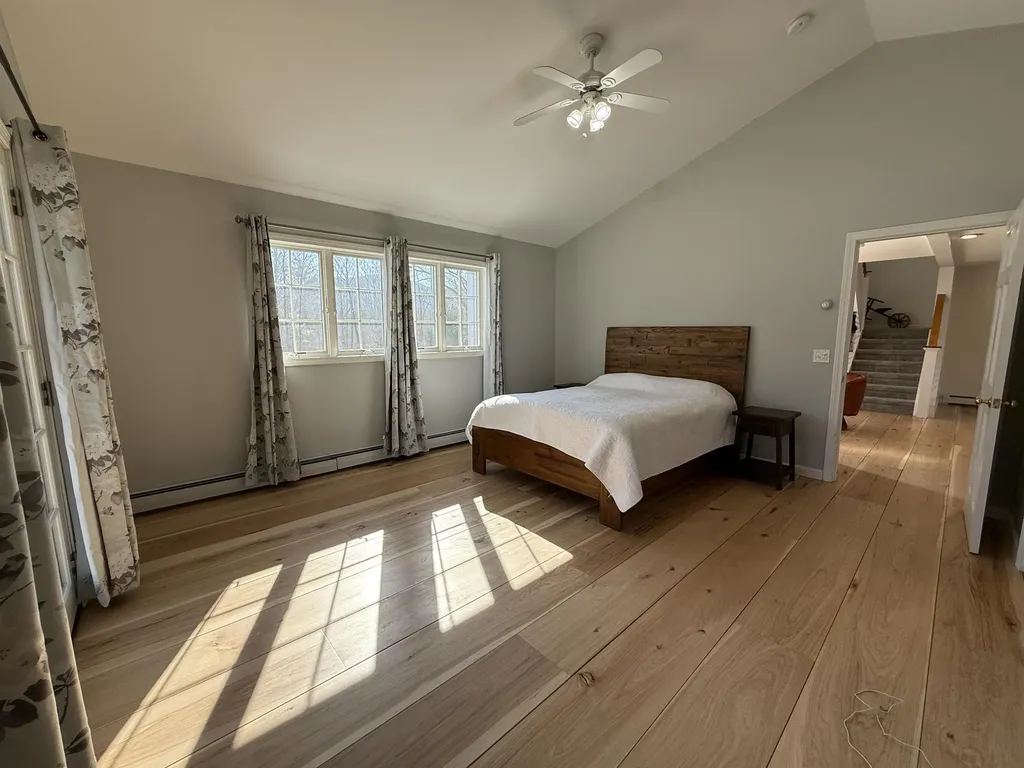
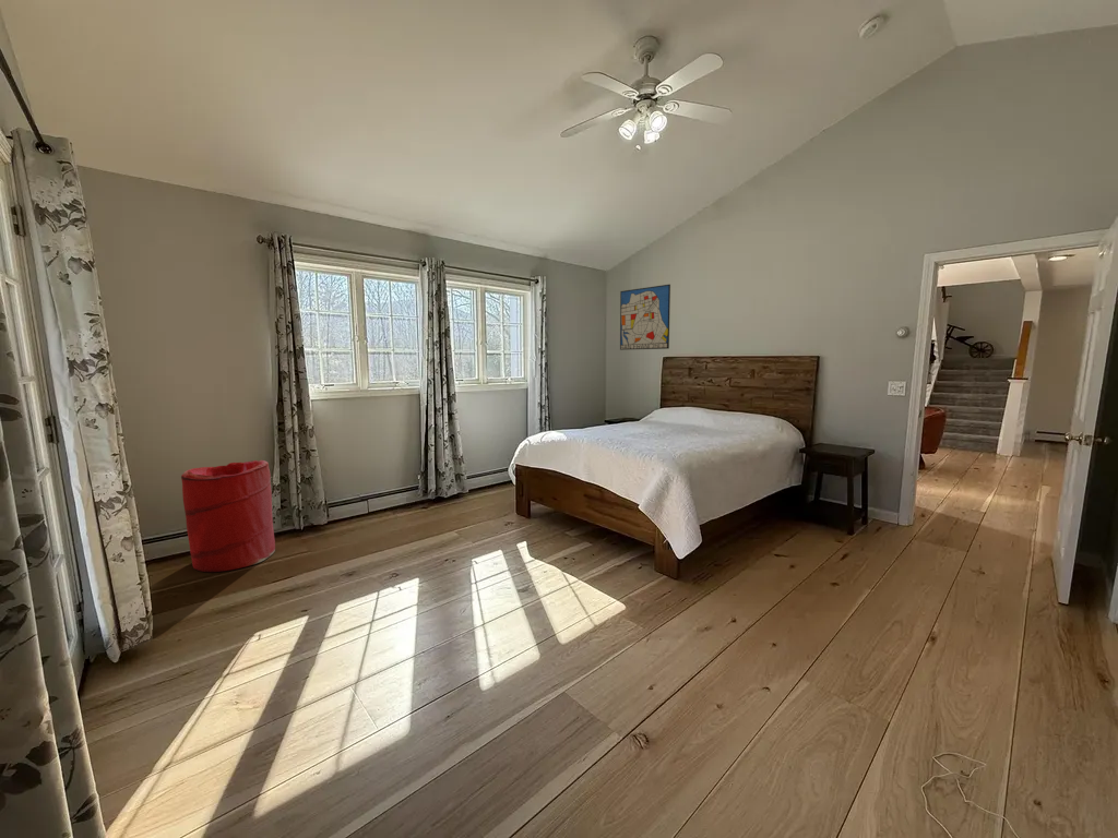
+ wall art (643, 319)
+ laundry hamper (230, 511)
